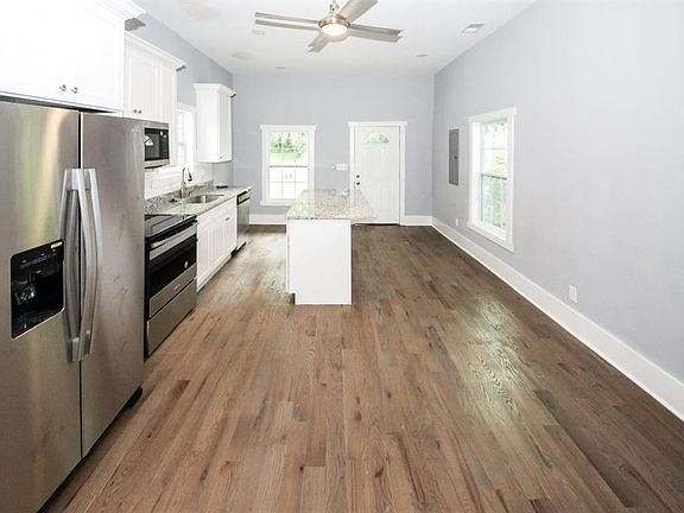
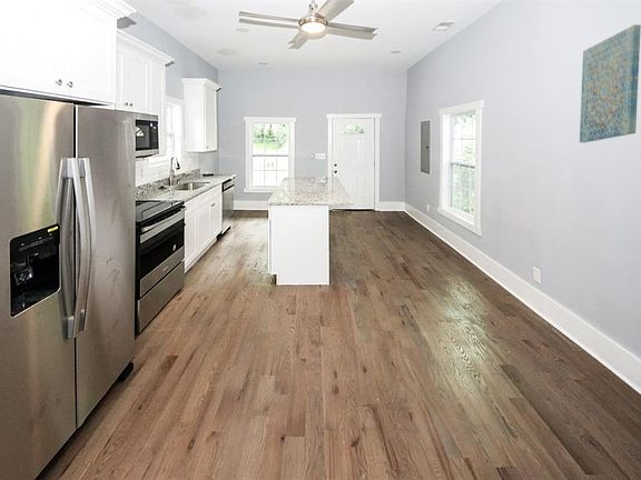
+ wall art (607, 89)
